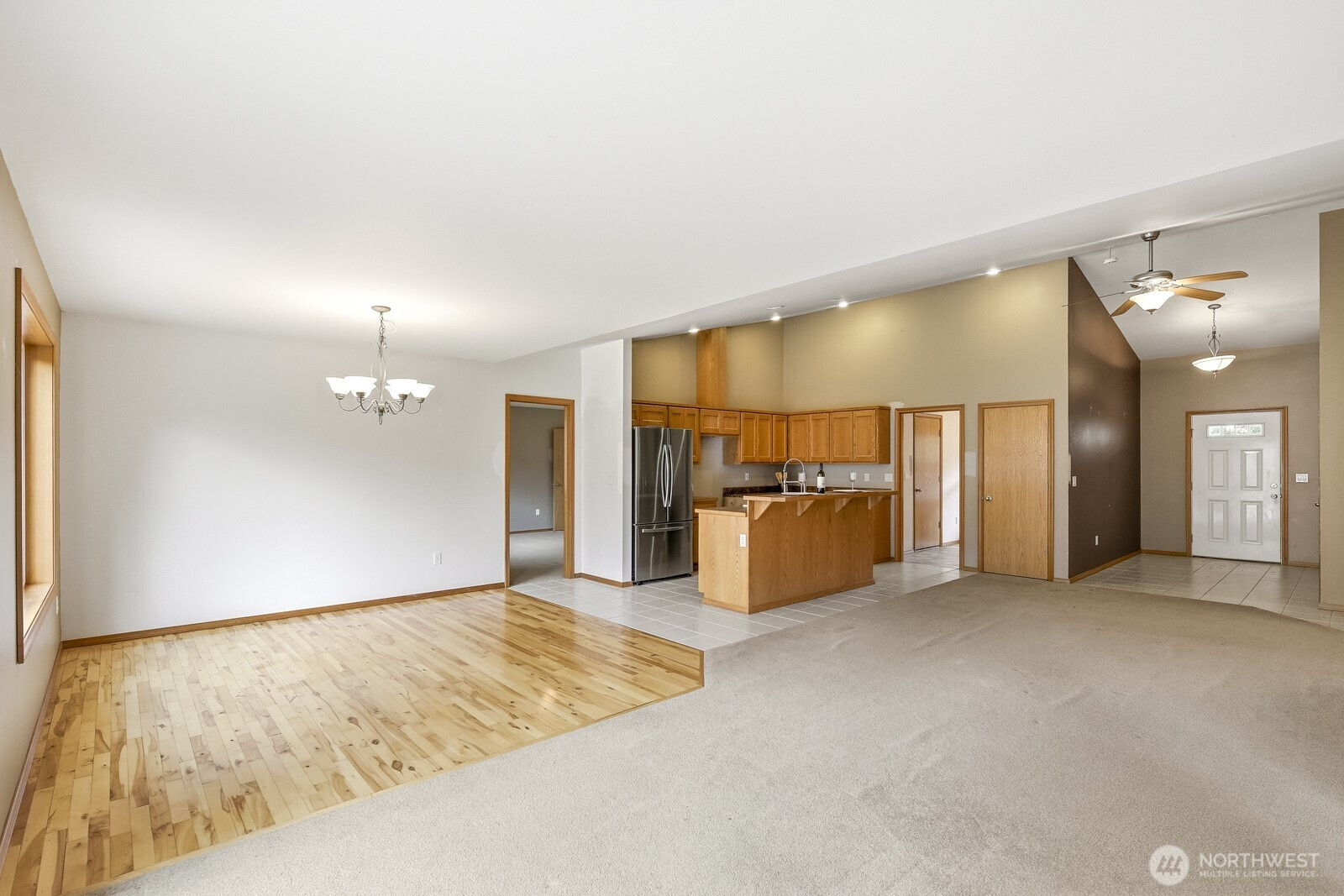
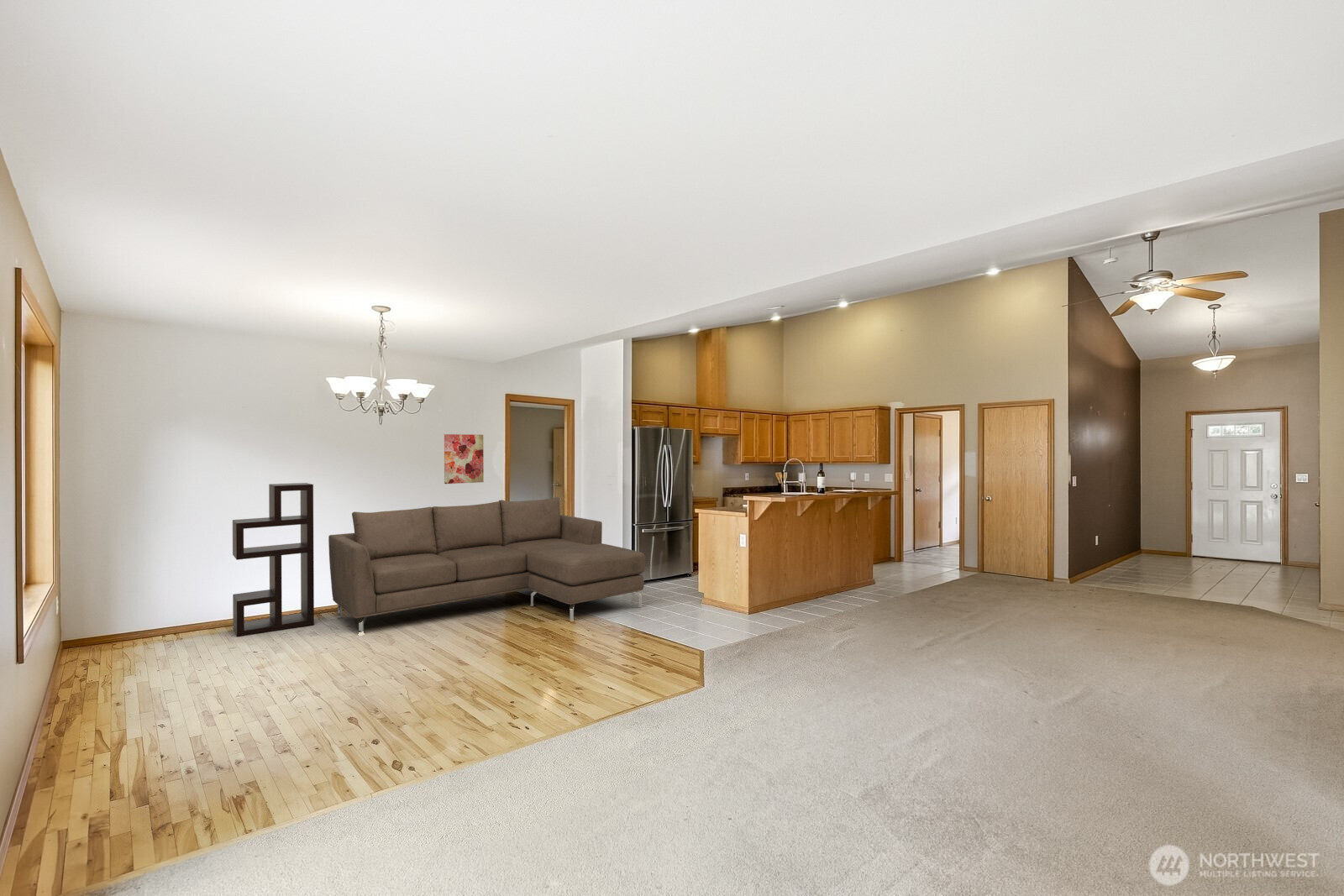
+ wall art (464, 458)
+ sofa (493, 558)
+ shelving unit (273, 556)
